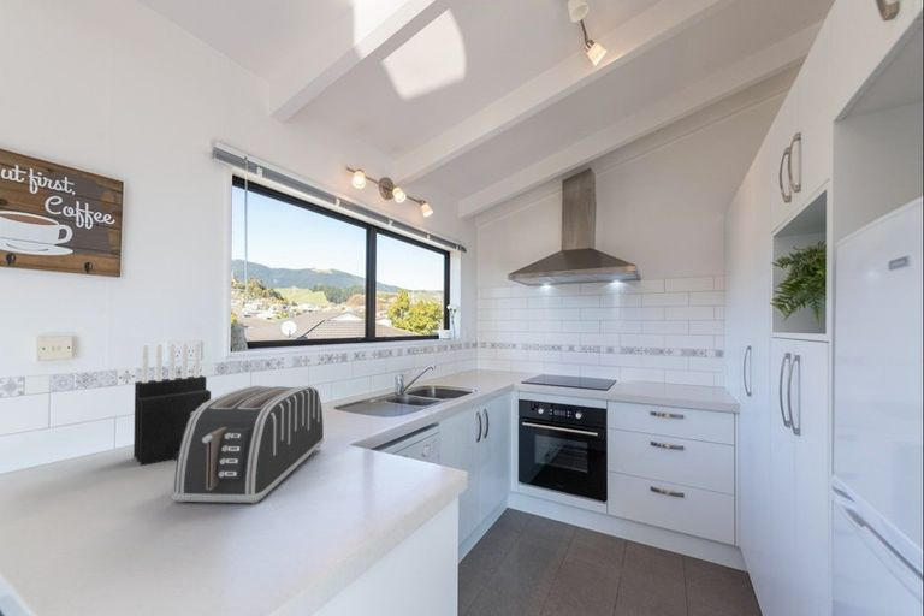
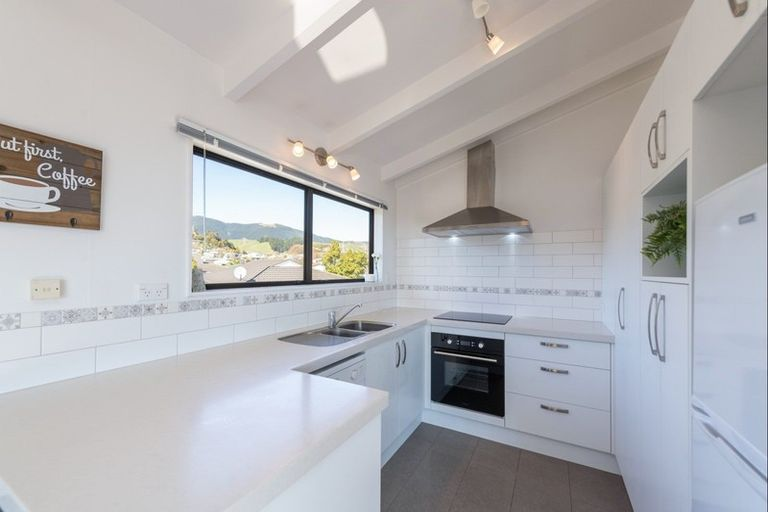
- knife block (174, 398)
- toaster (259, 432)
